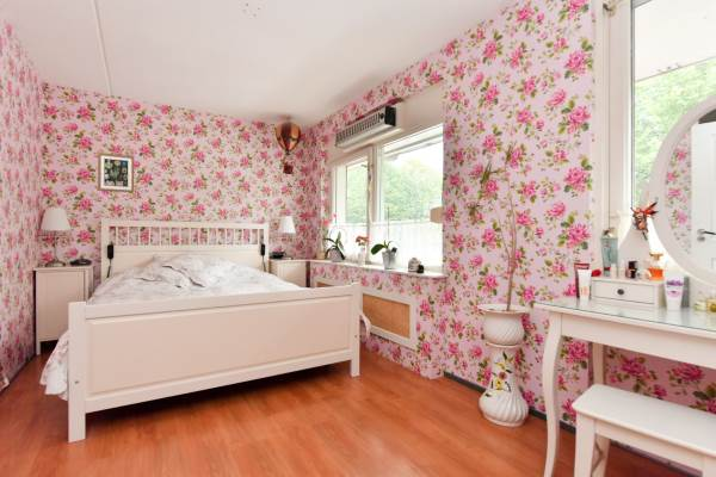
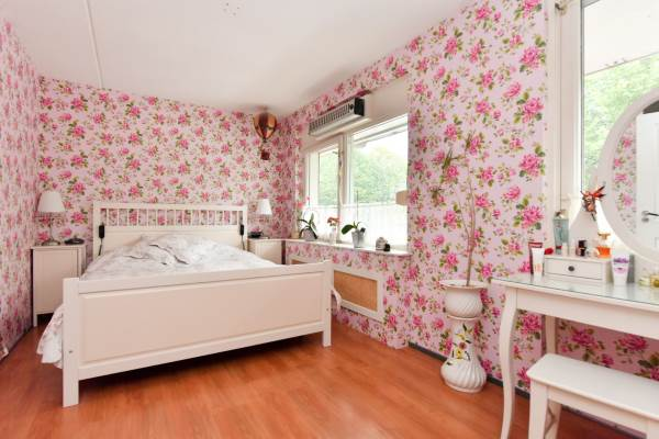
- wall art (116, 173)
